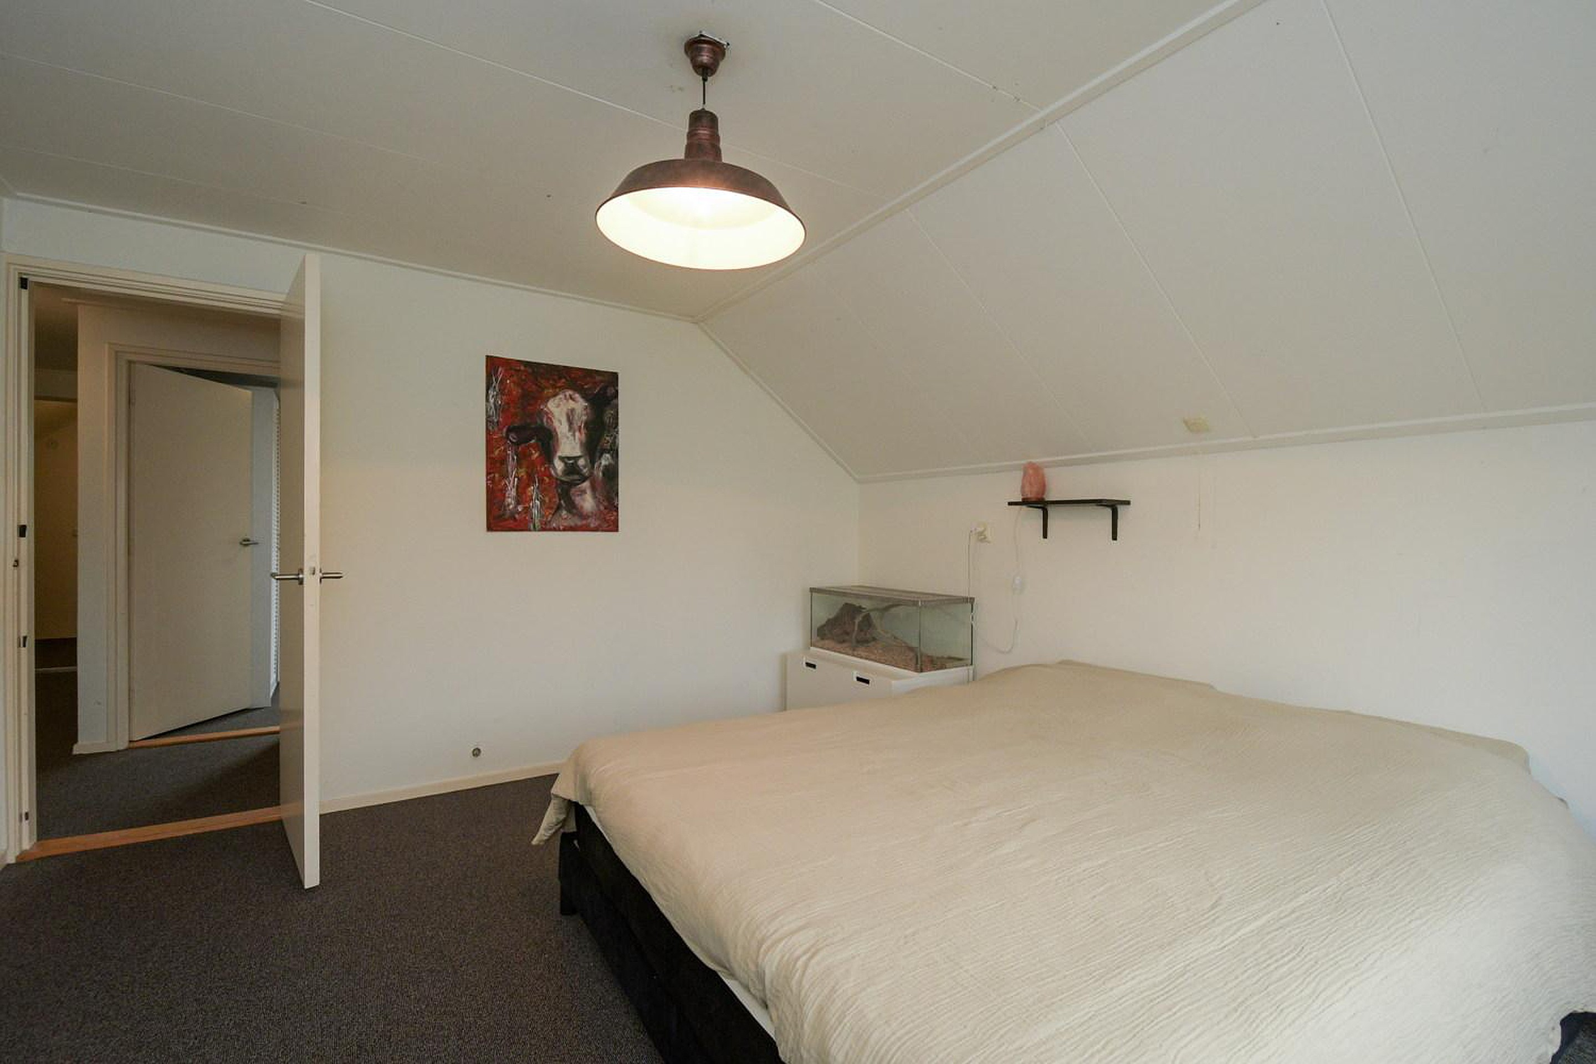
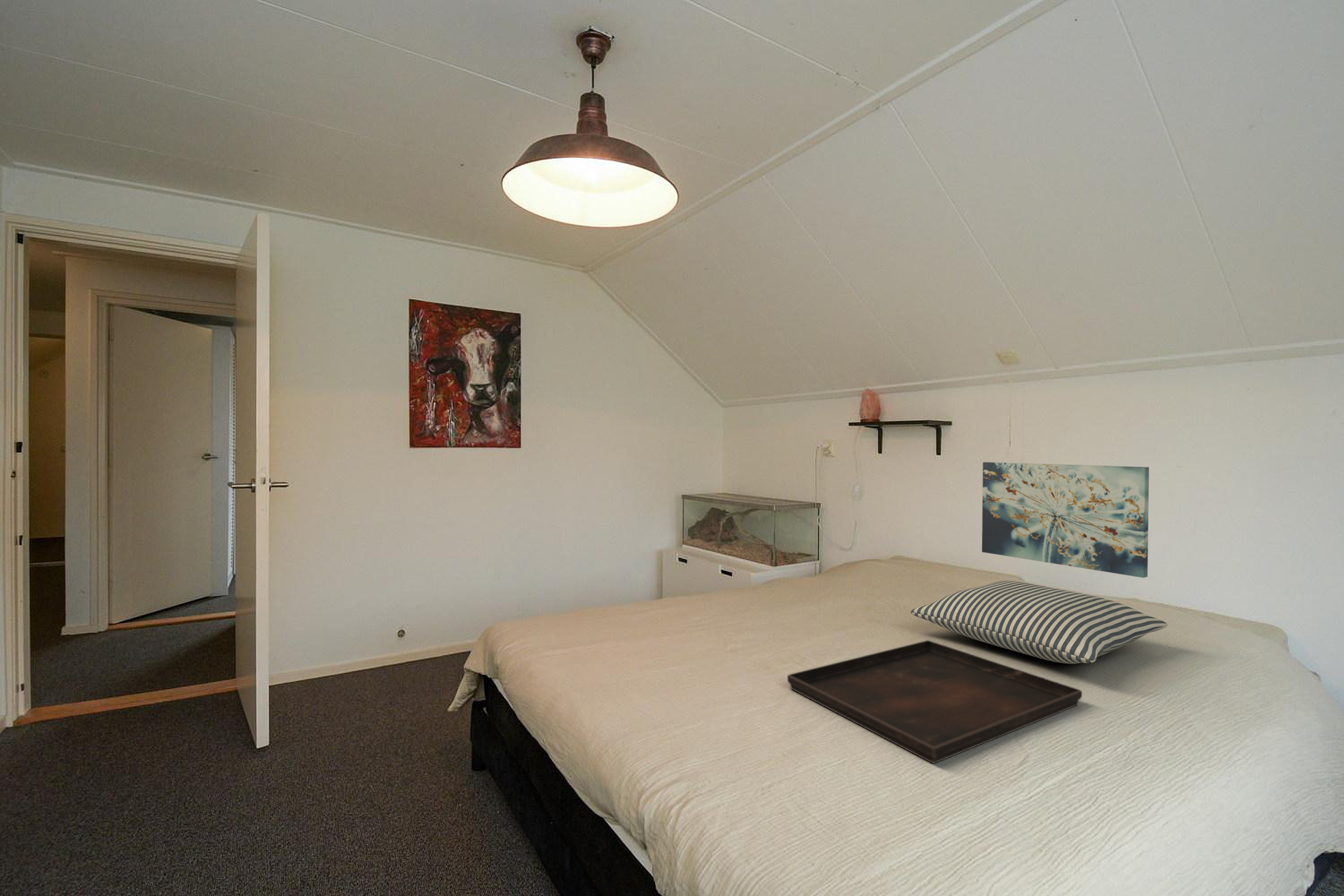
+ serving tray (930, 690)
+ pillow (1035, 618)
+ wall art (1057, 514)
